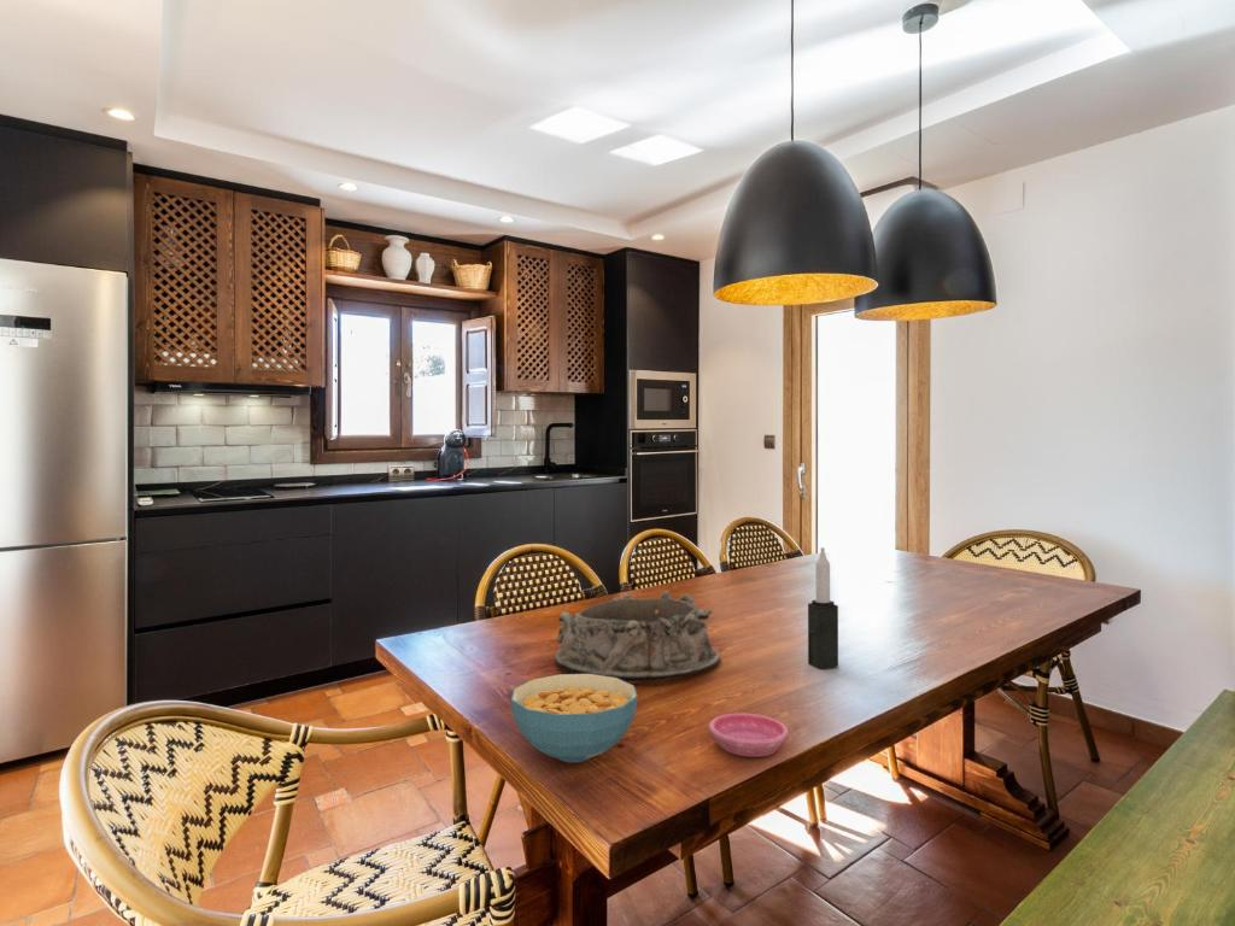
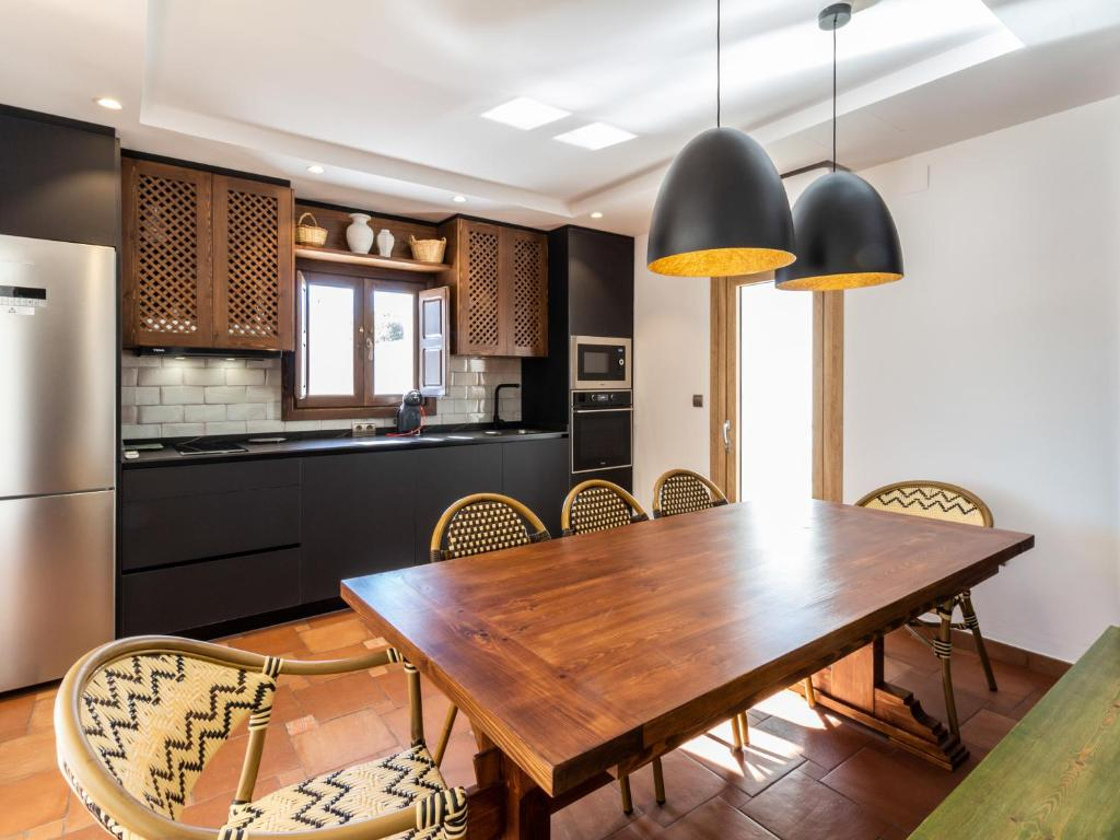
- cereal bowl (574, 723)
- candle (823, 605)
- saucer (748, 735)
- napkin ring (639, 632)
